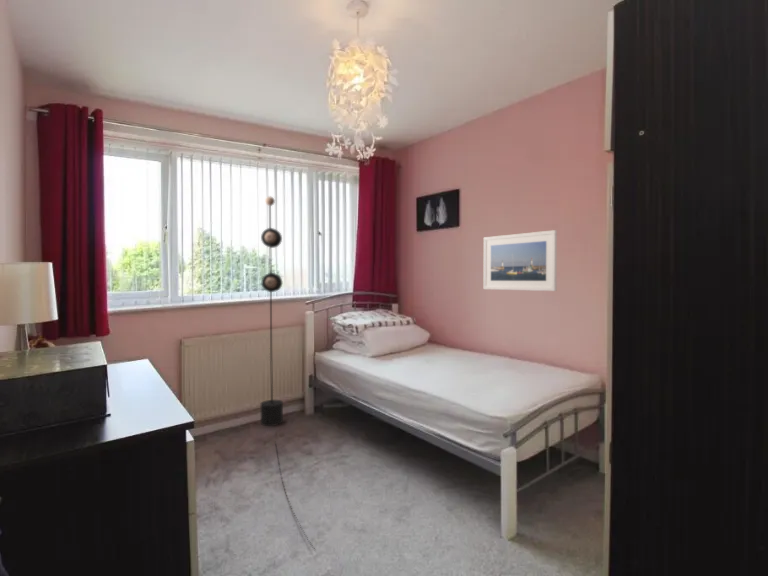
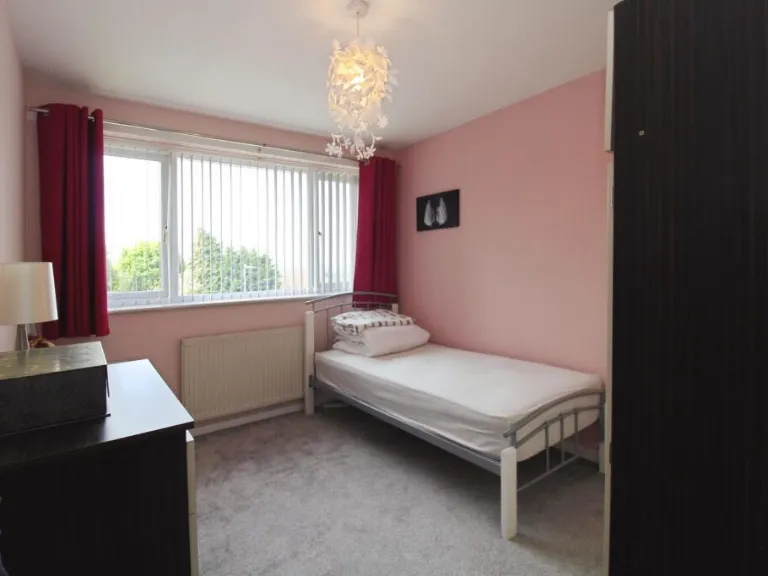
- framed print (517, 262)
- floor lamp (271, 319)
